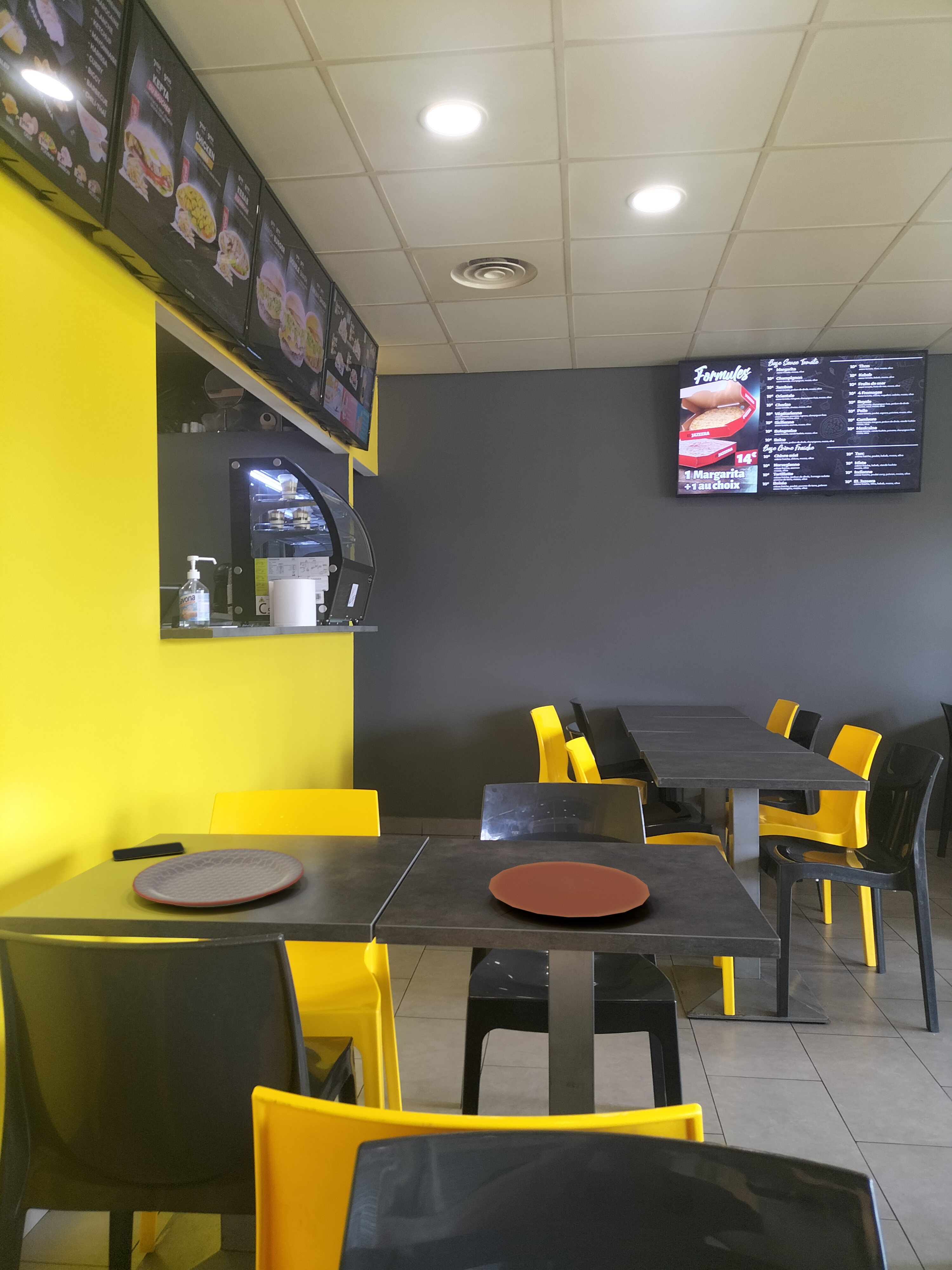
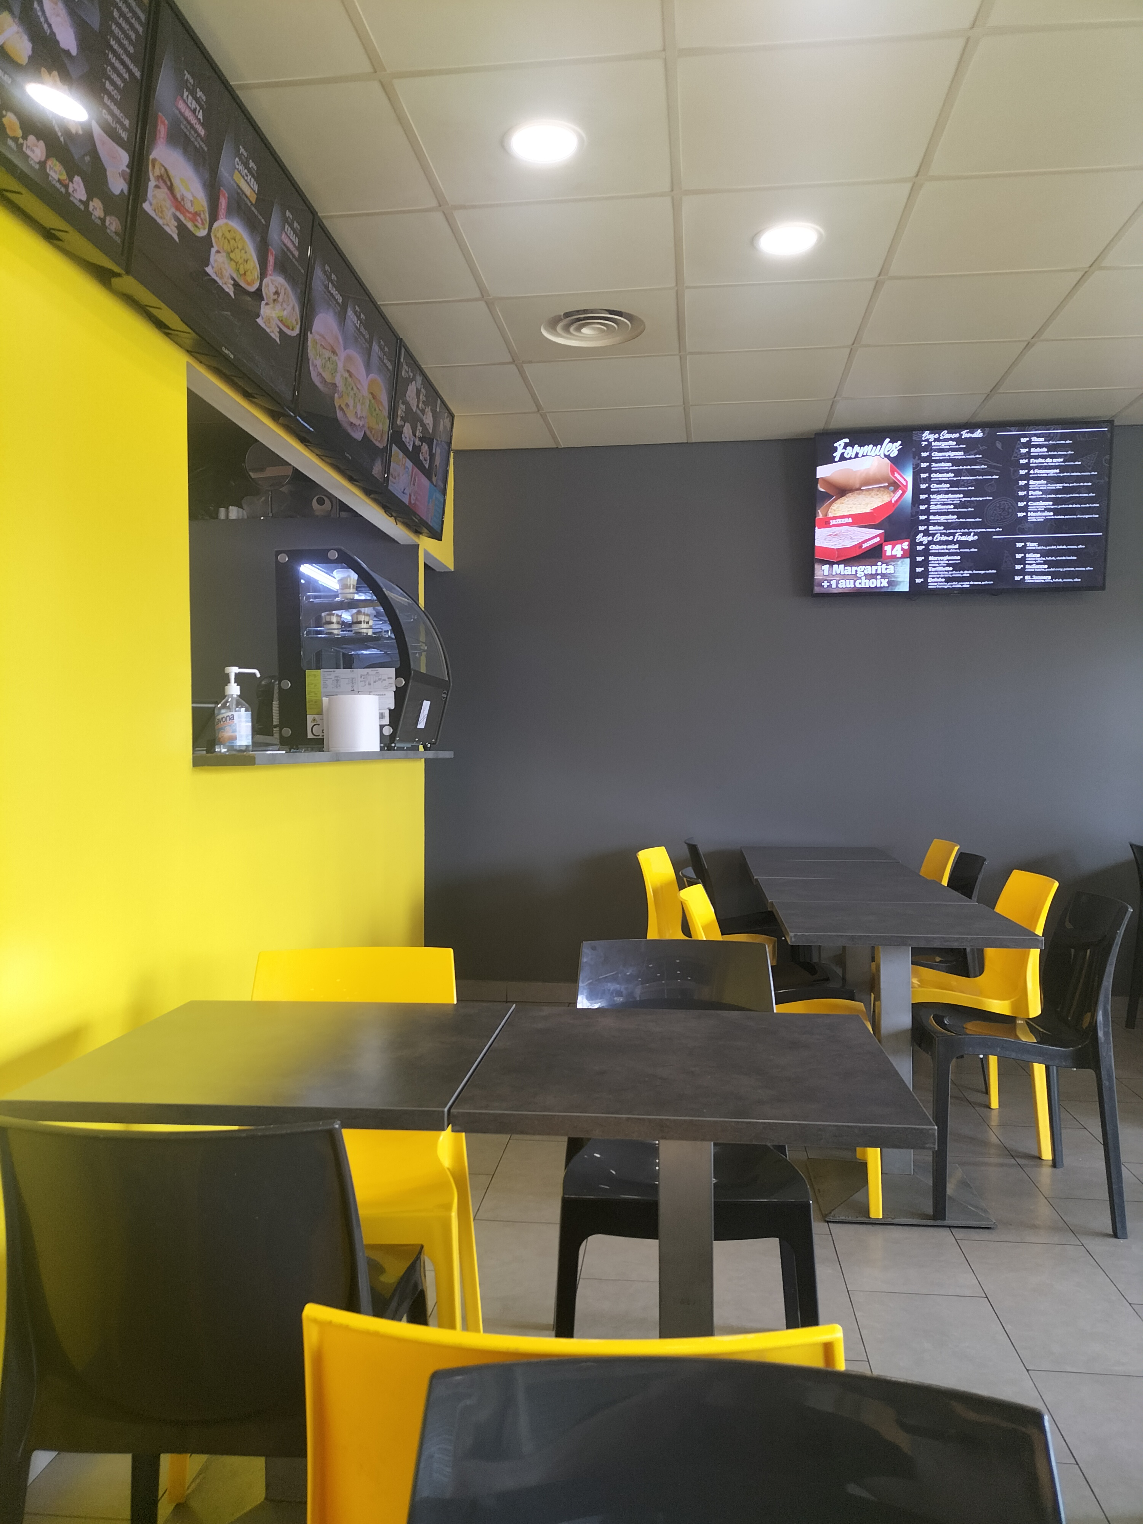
- plate (568, 893)
- smartphone (149, 851)
- plate (221, 879)
